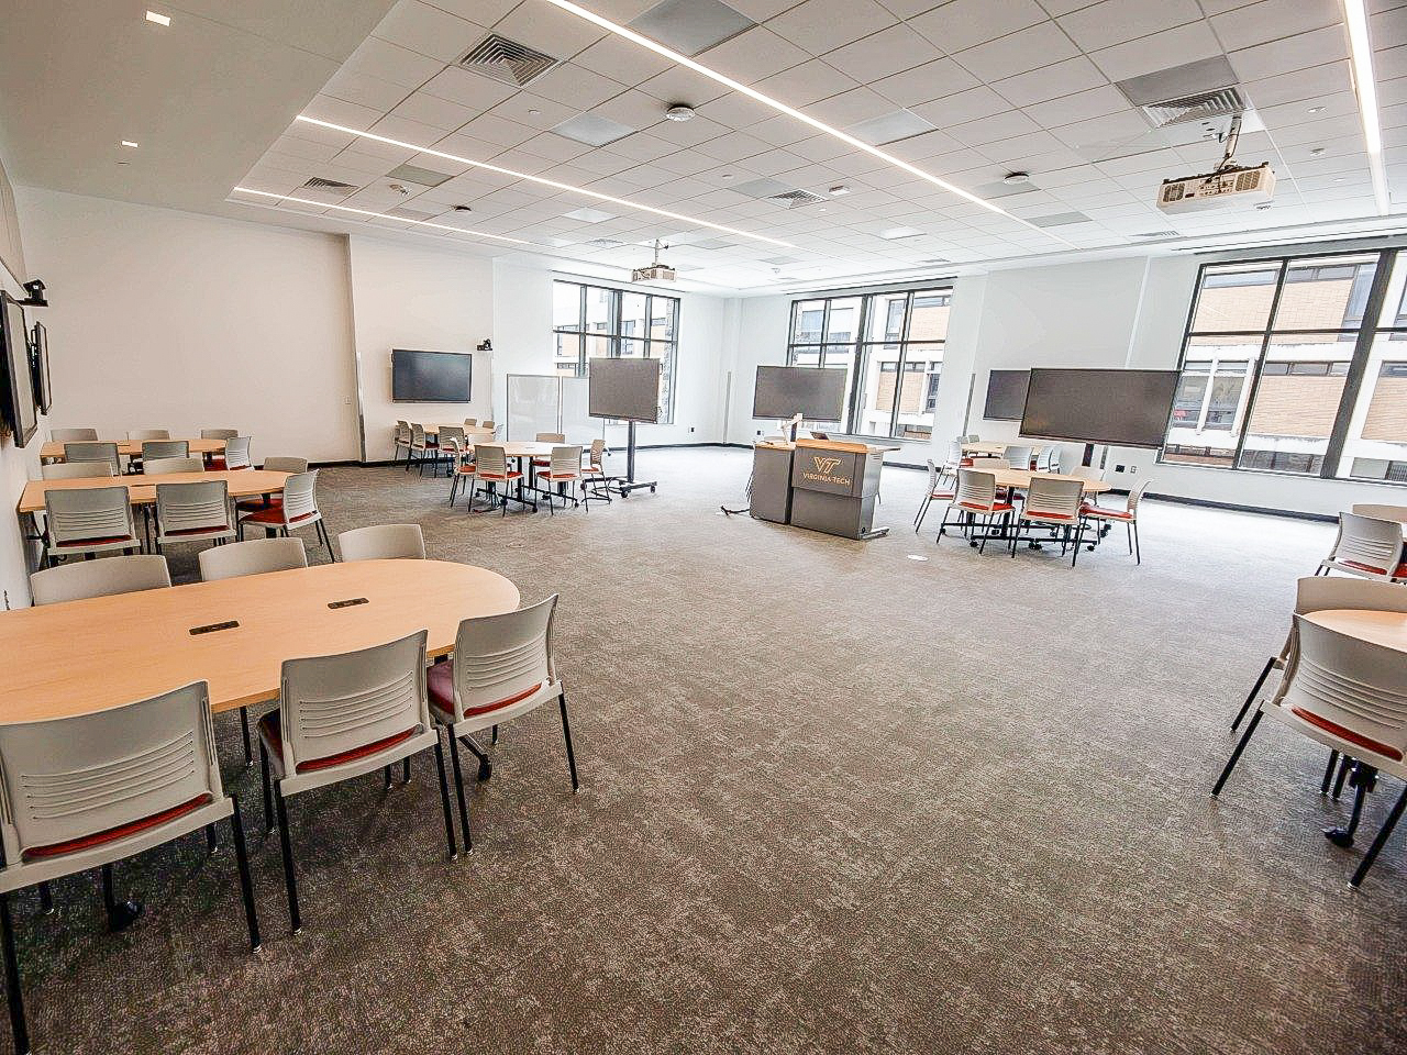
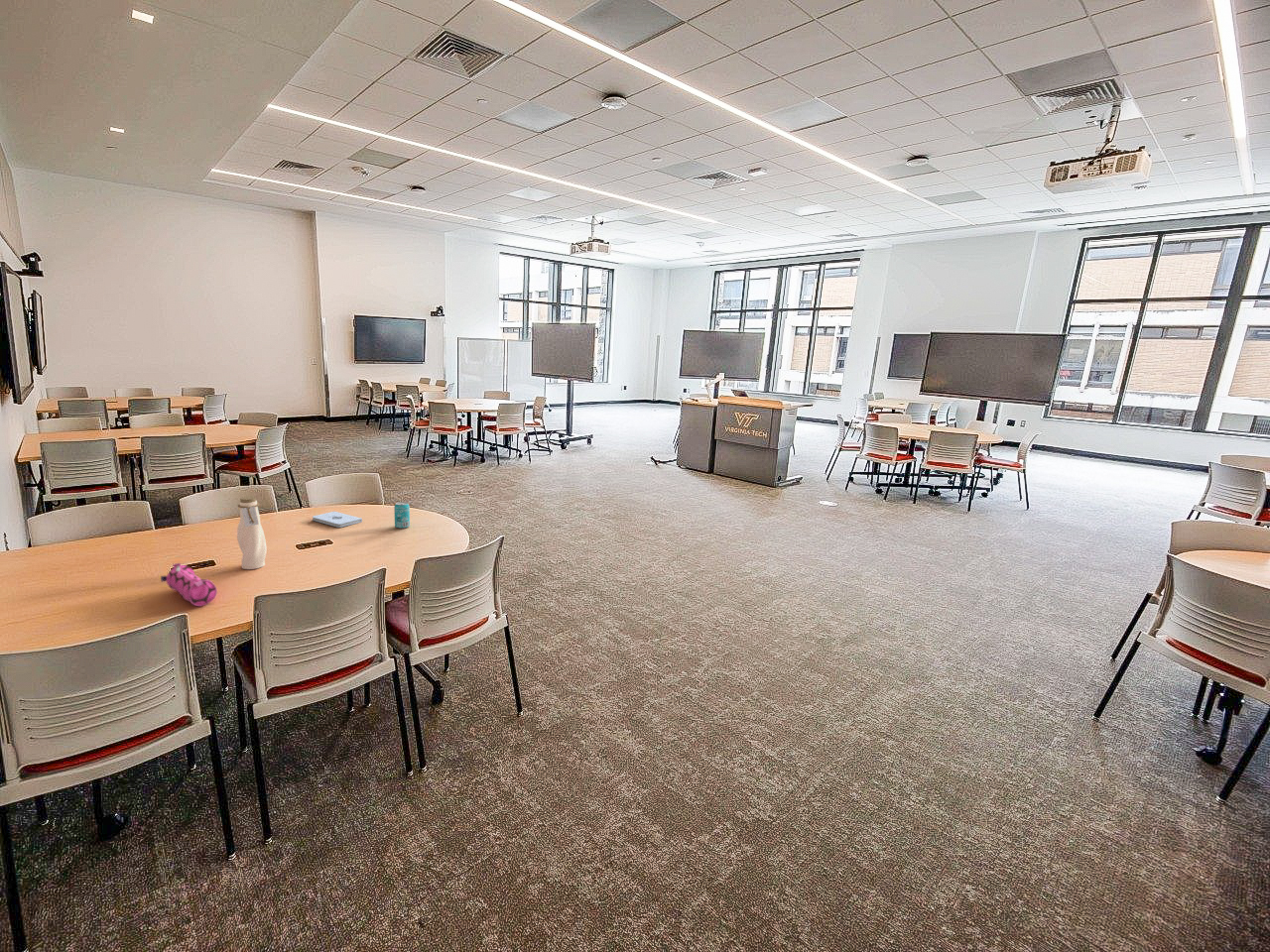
+ water bottle (251, 533)
+ beverage can (402, 515)
+ notepad (336, 519)
+ pencil case (190, 583)
